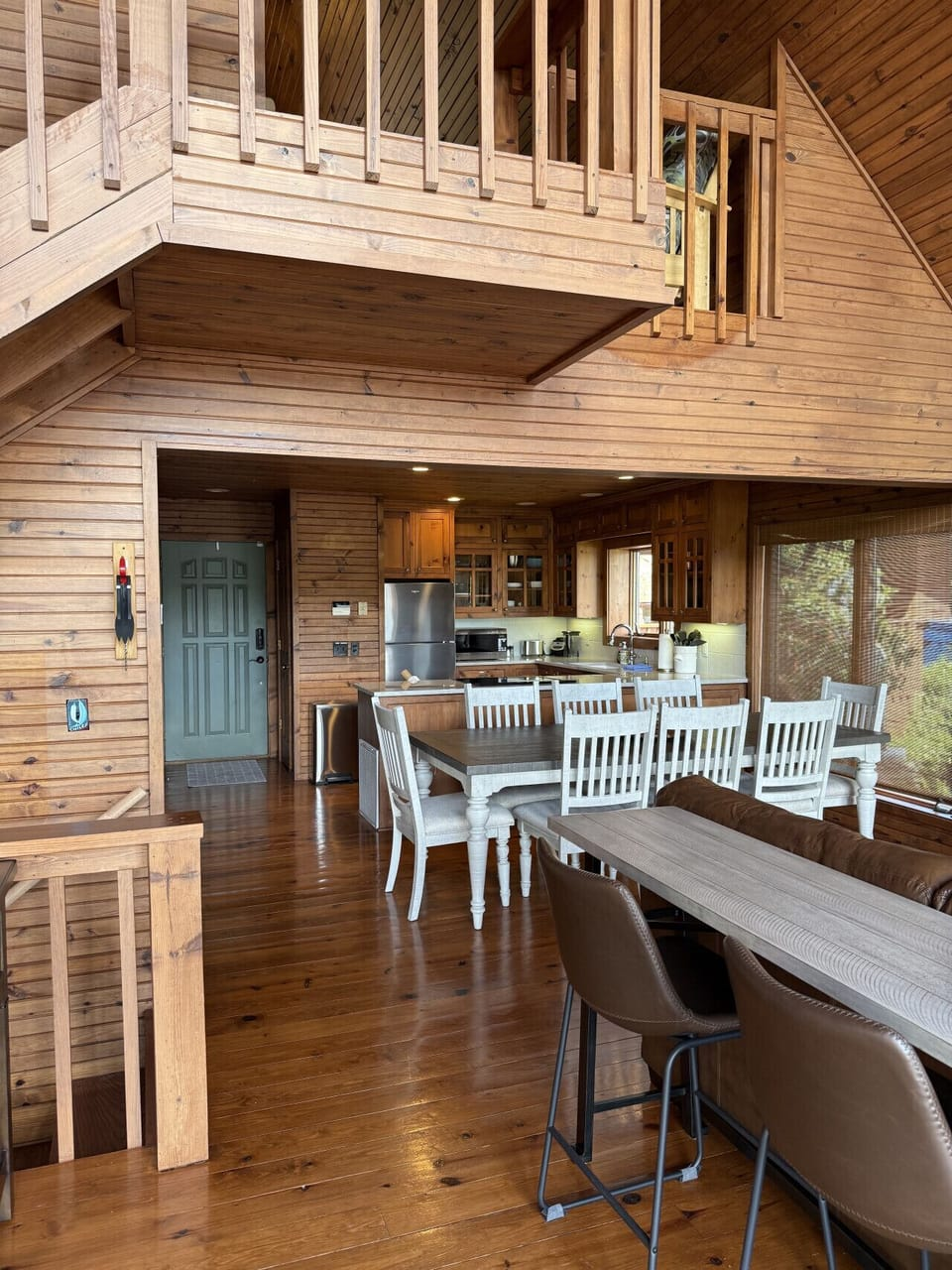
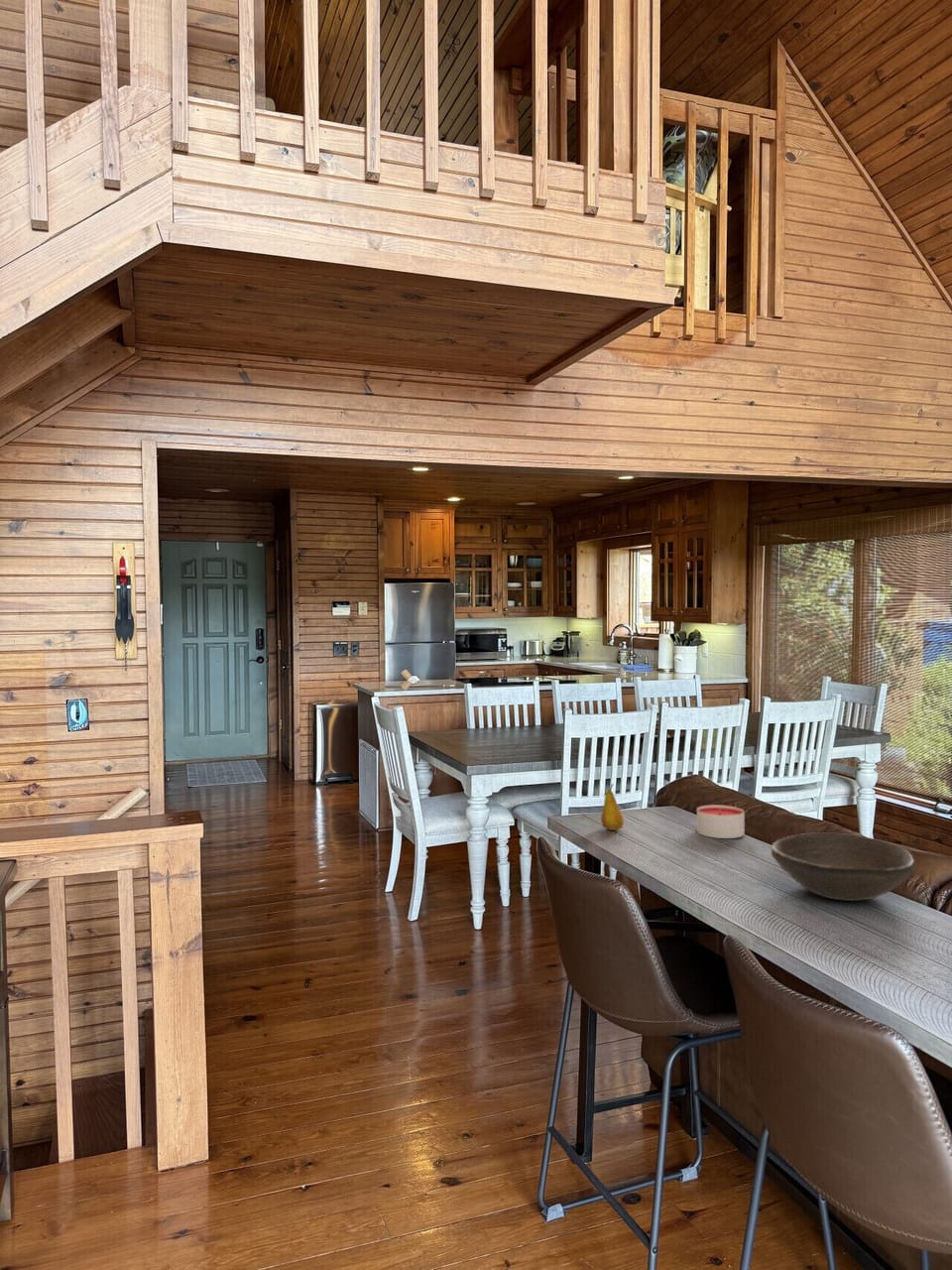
+ bowl (840, 870)
+ fruit (612, 806)
+ candle (720, 821)
